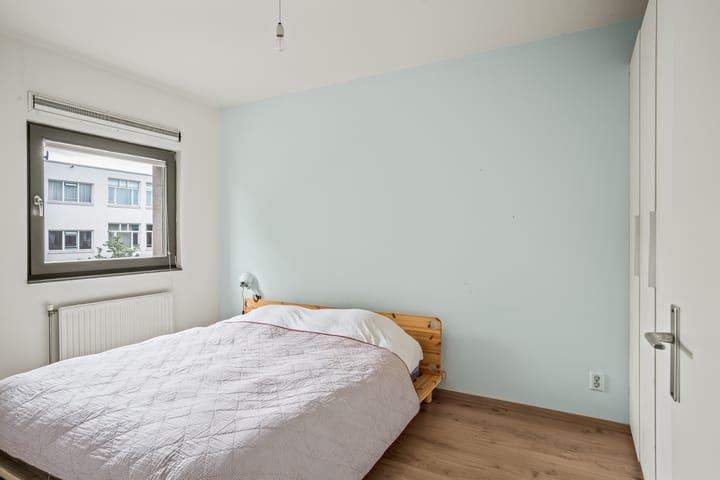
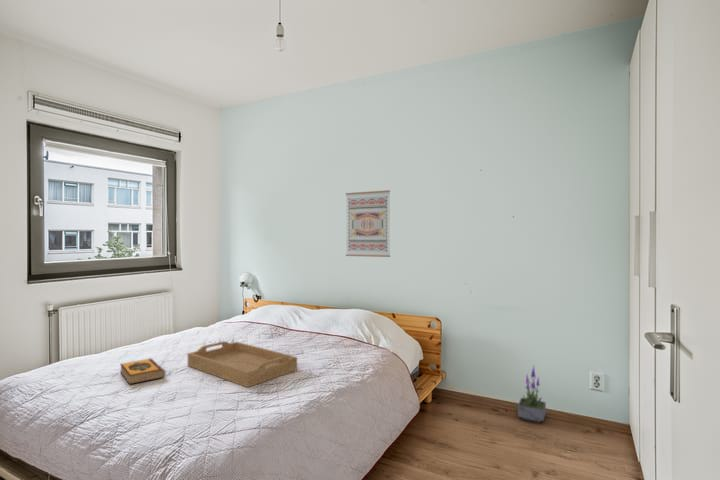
+ serving tray (241, 359)
+ hardback book (142, 370)
+ wall art (367, 224)
+ potted plant (531, 391)
